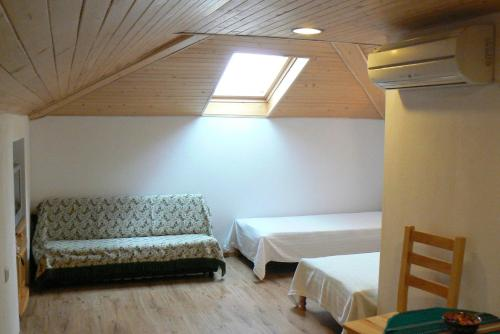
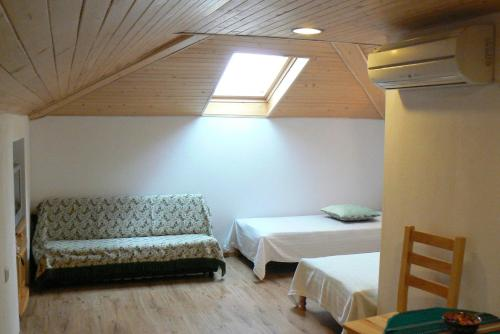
+ pillow (349, 212)
